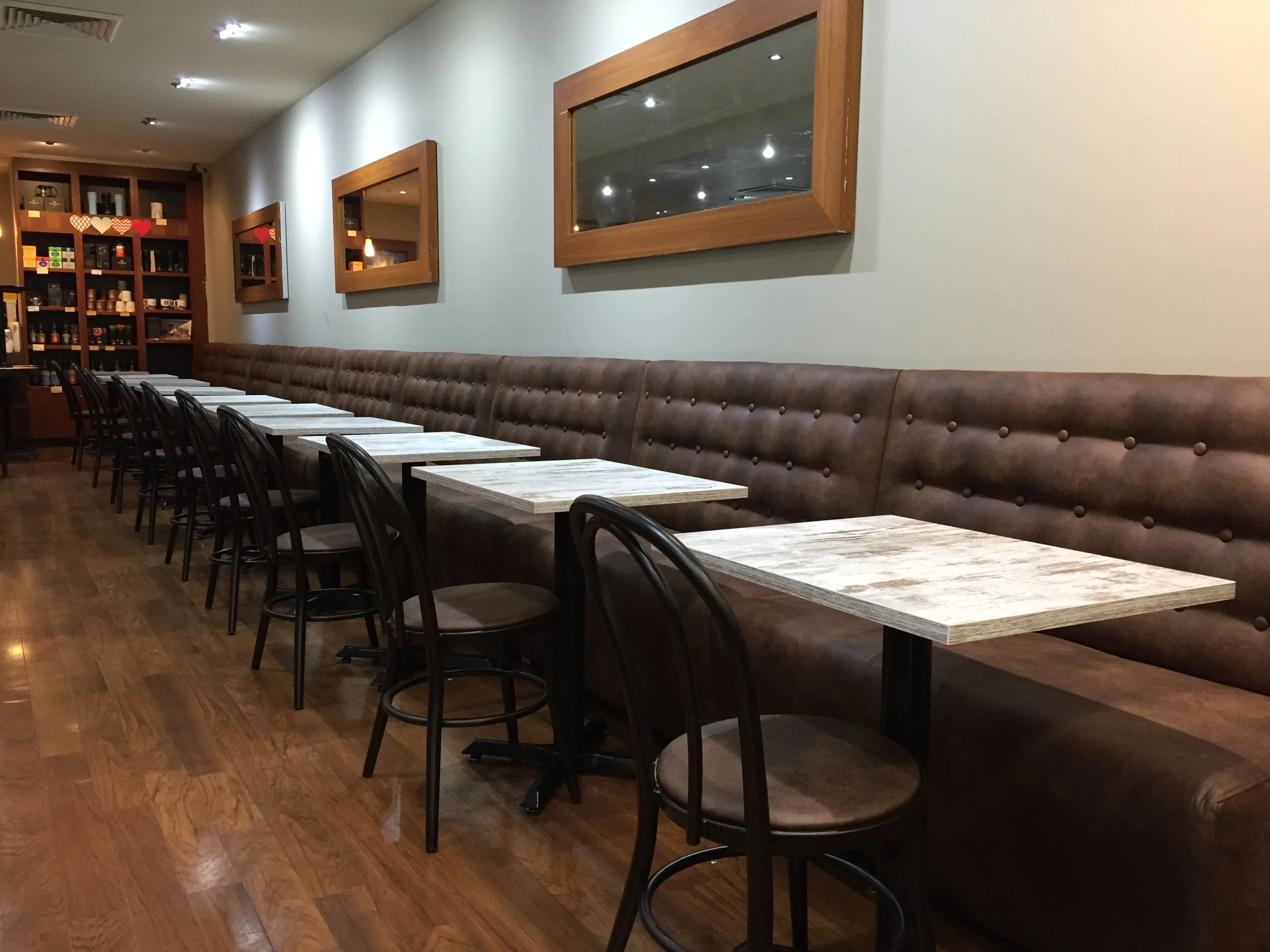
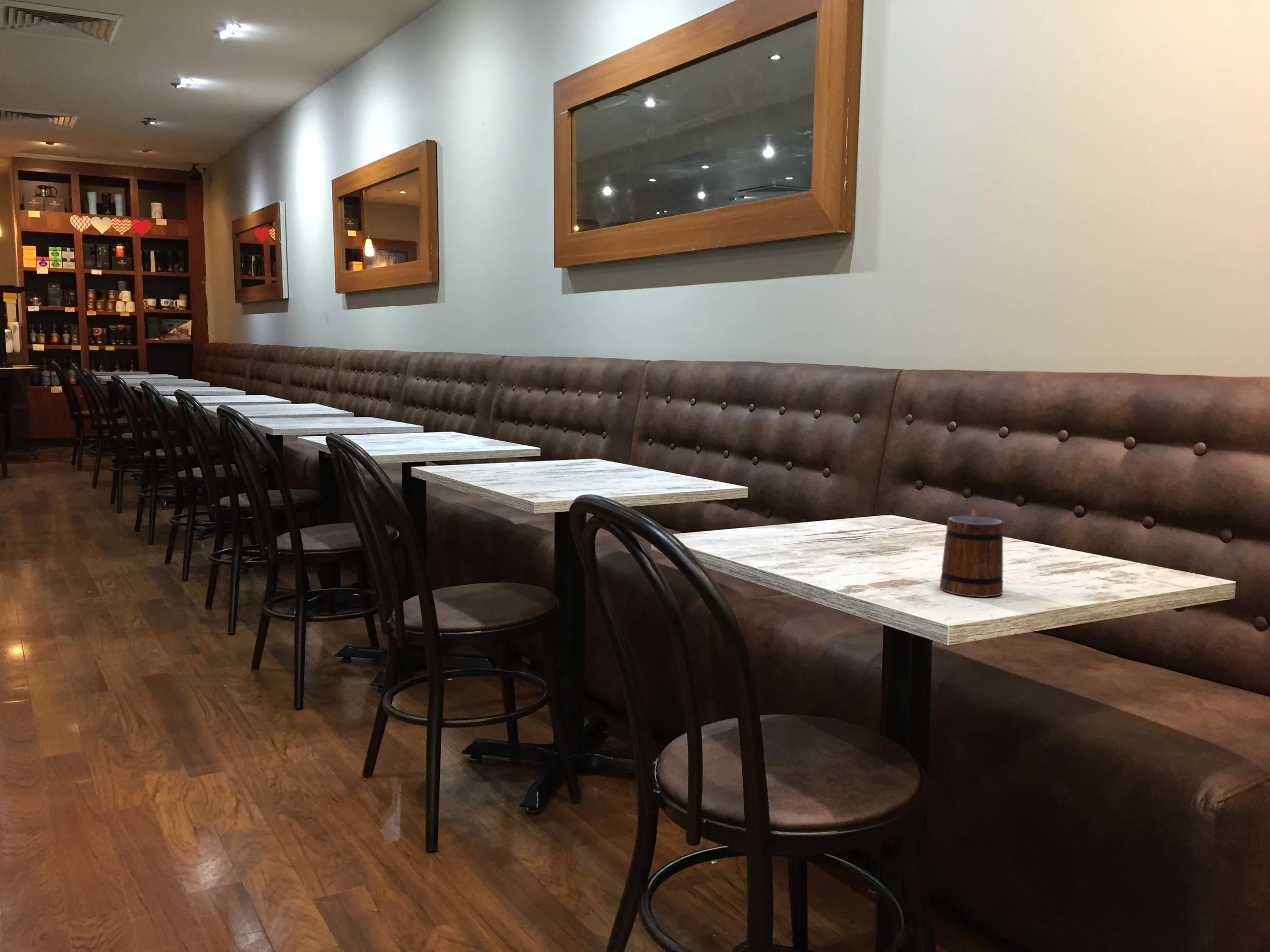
+ mug (973, 550)
